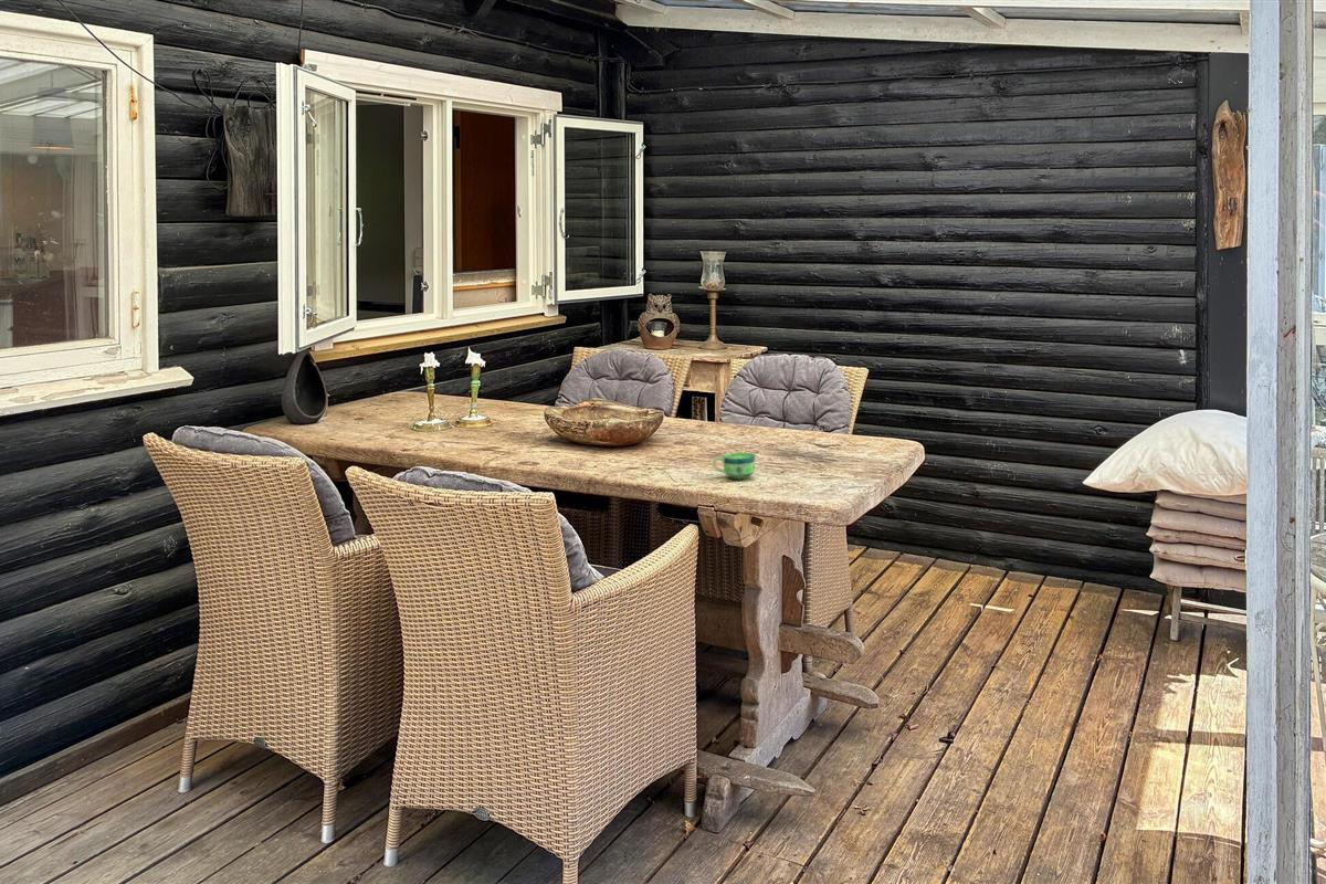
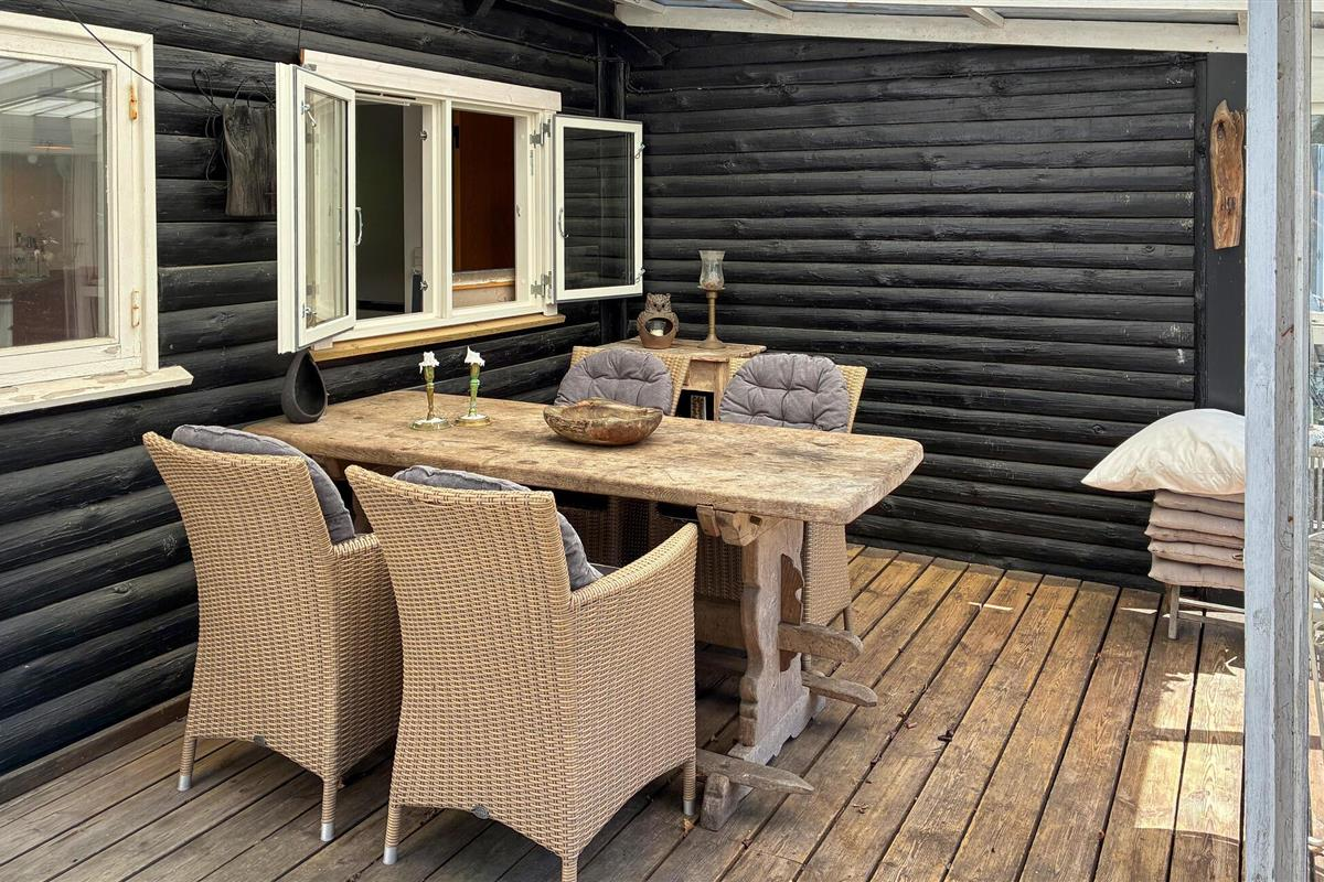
- cup (734, 465)
